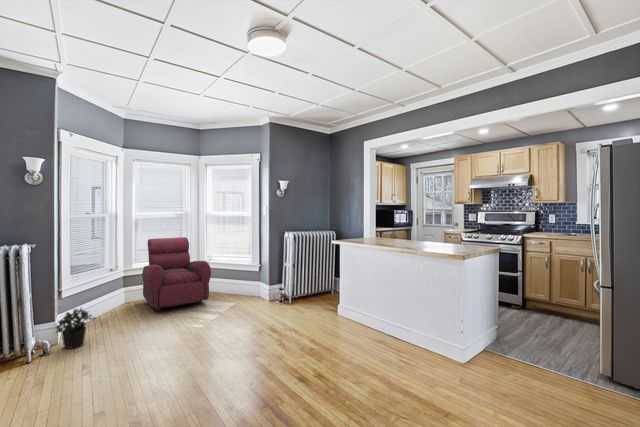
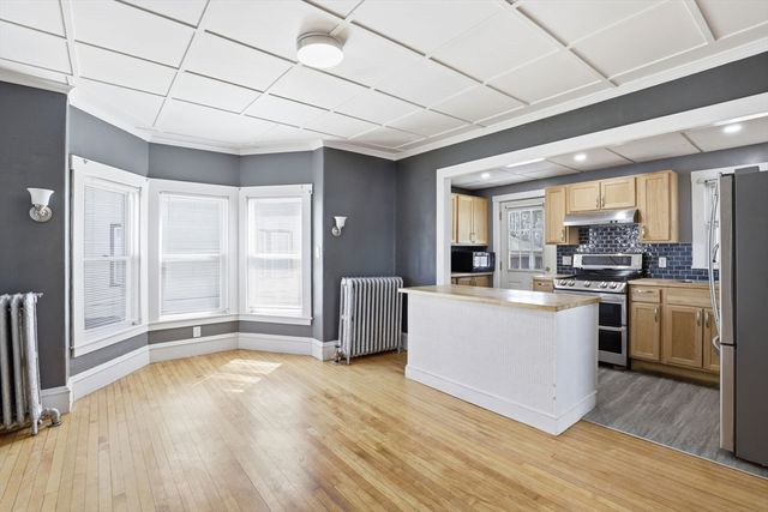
- potted plant (76, 326)
- armchair (174, 270)
